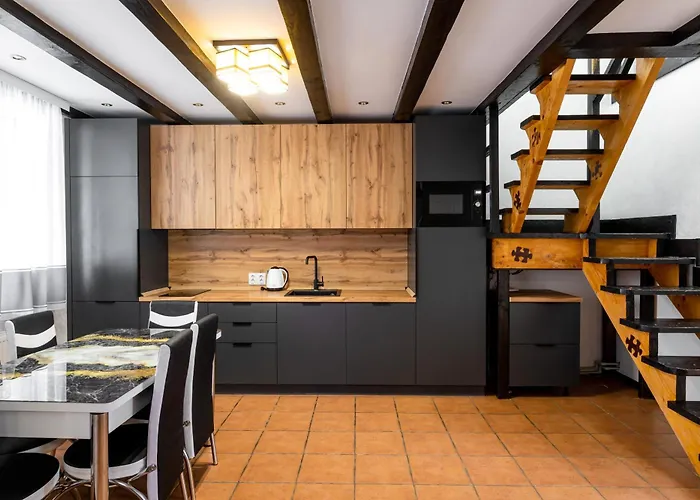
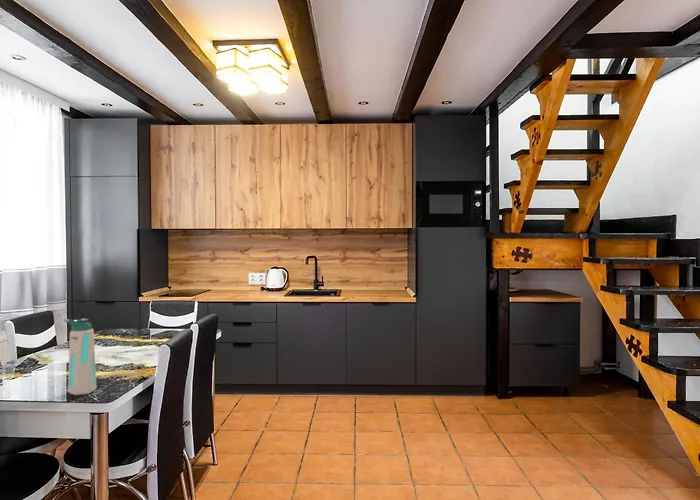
+ water bottle (80, 355)
